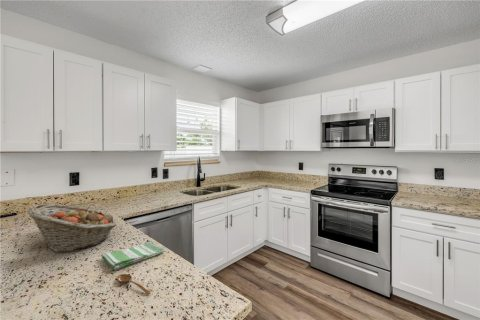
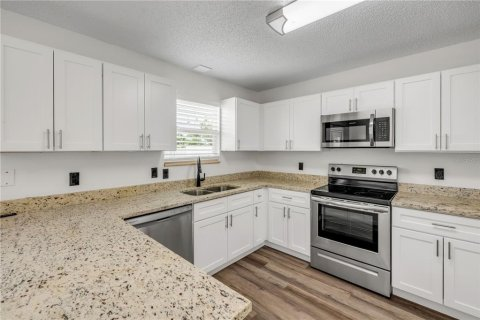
- dish towel (133, 253)
- spoon (132, 282)
- fruit basket (75, 222)
